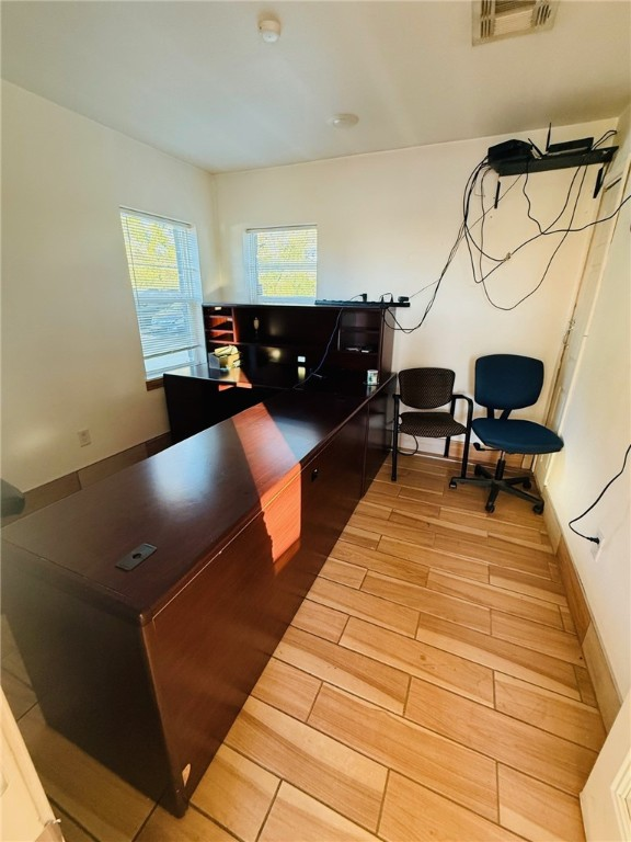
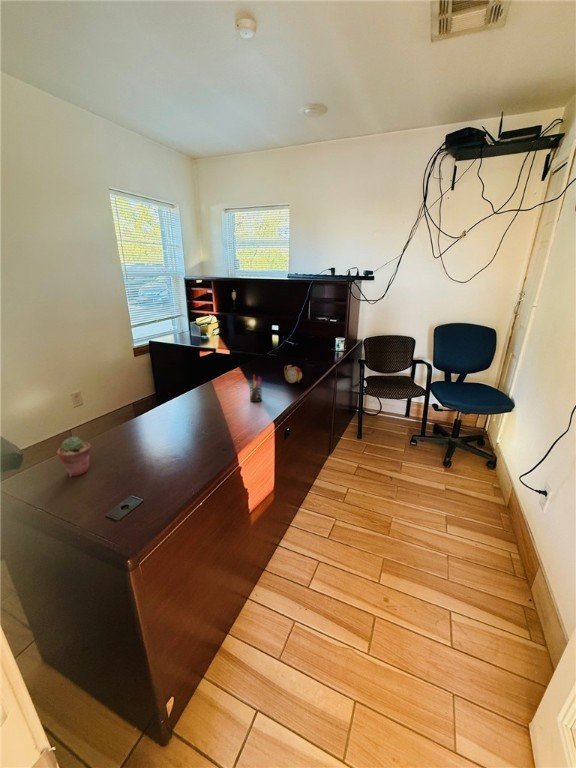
+ potted succulent (75, 454)
+ alarm clock (292, 373)
+ pen holder (254, 388)
